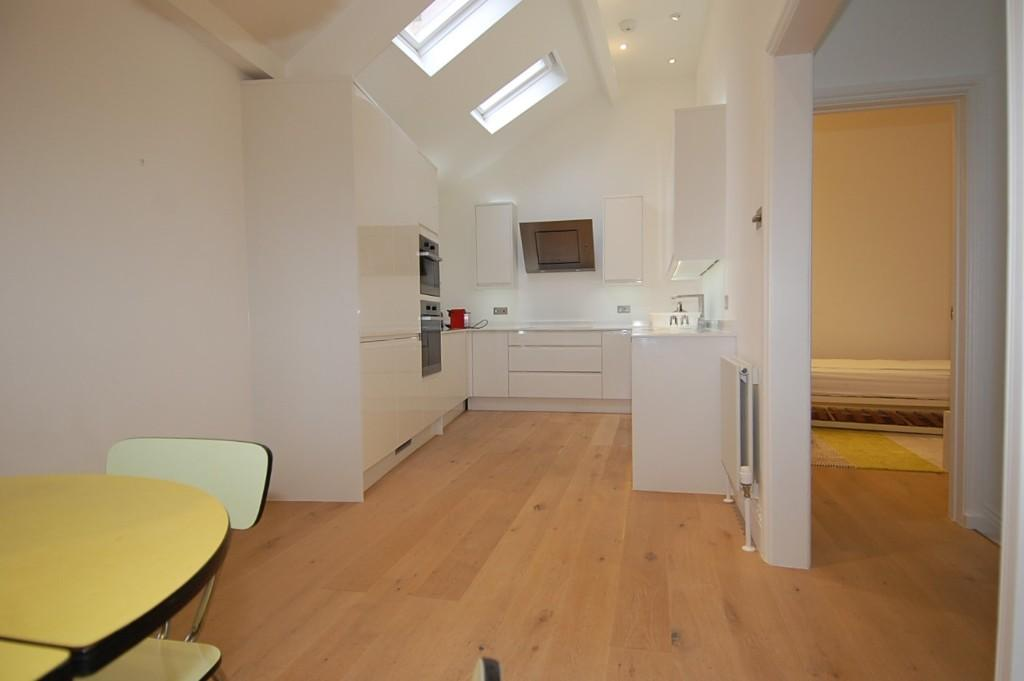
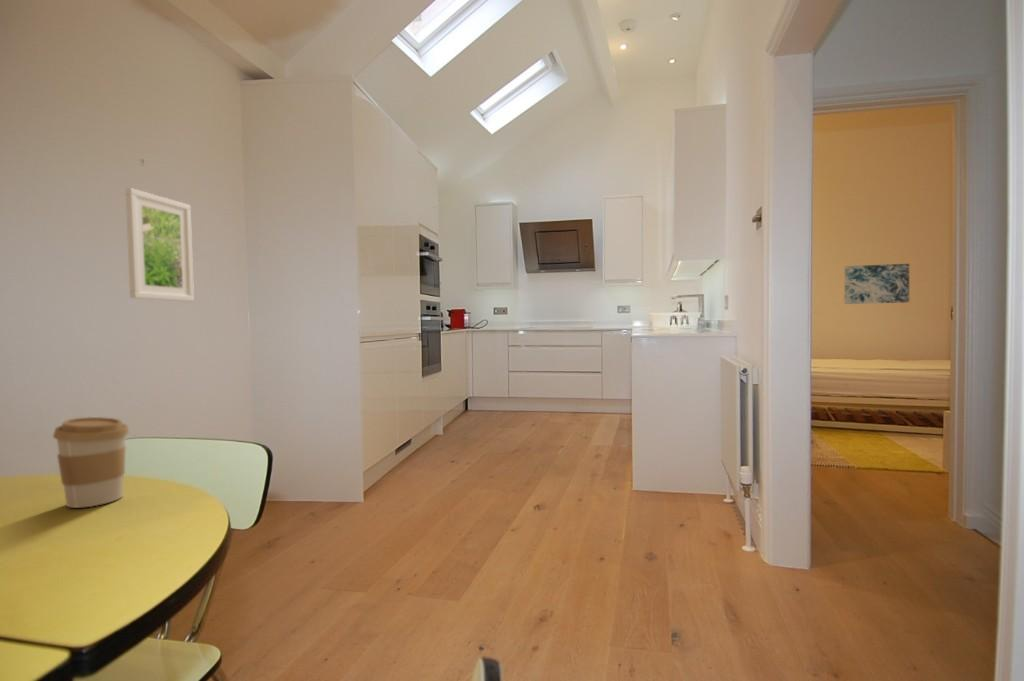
+ wall art (876, 284)
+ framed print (162, 248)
+ coffee cup (93, 459)
